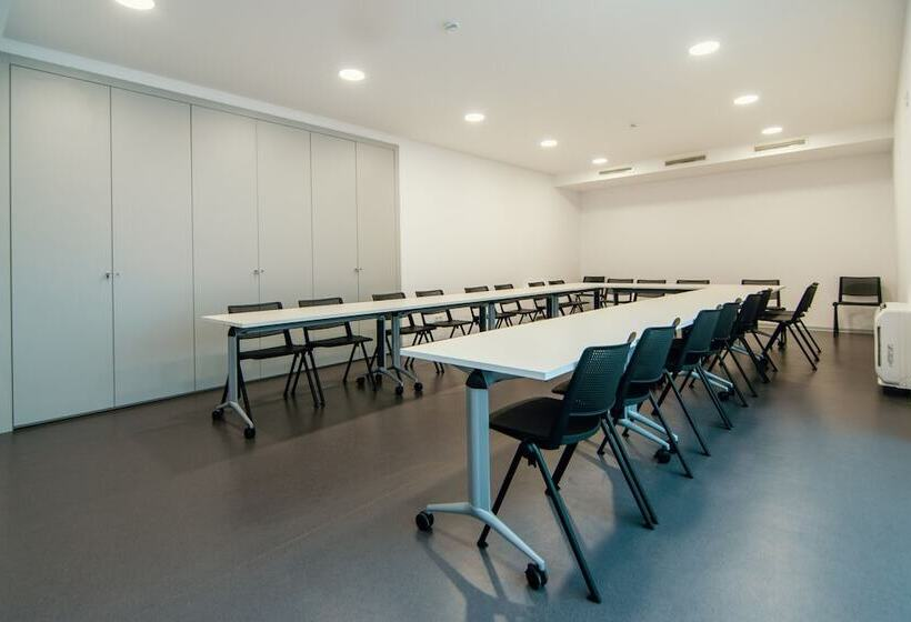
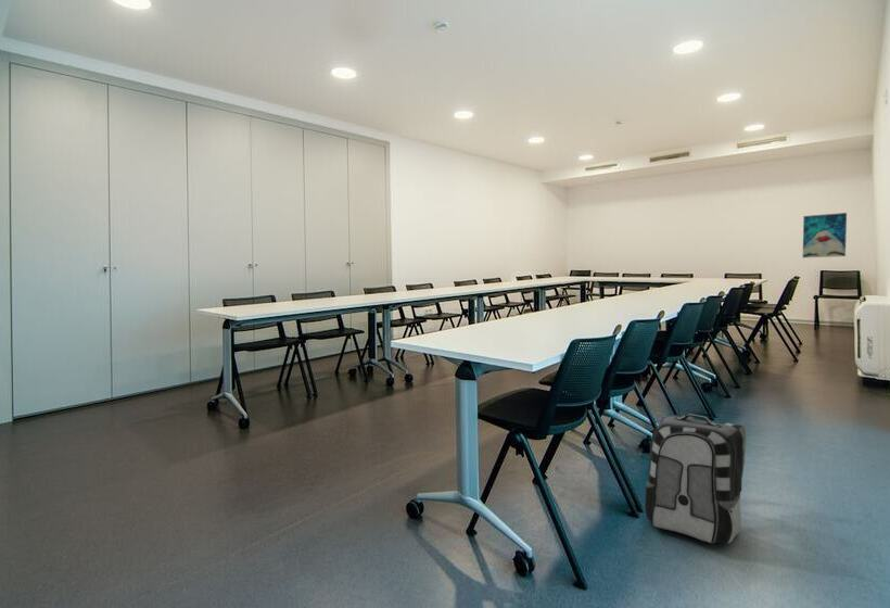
+ backpack (699, 467)
+ wall art (824, 236)
